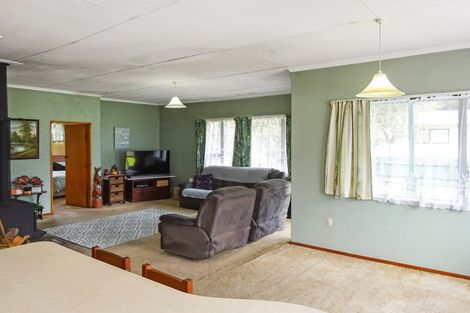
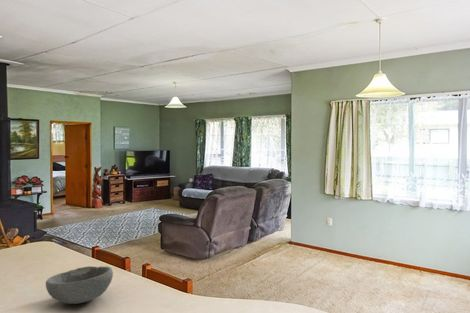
+ bowl (80, 285)
